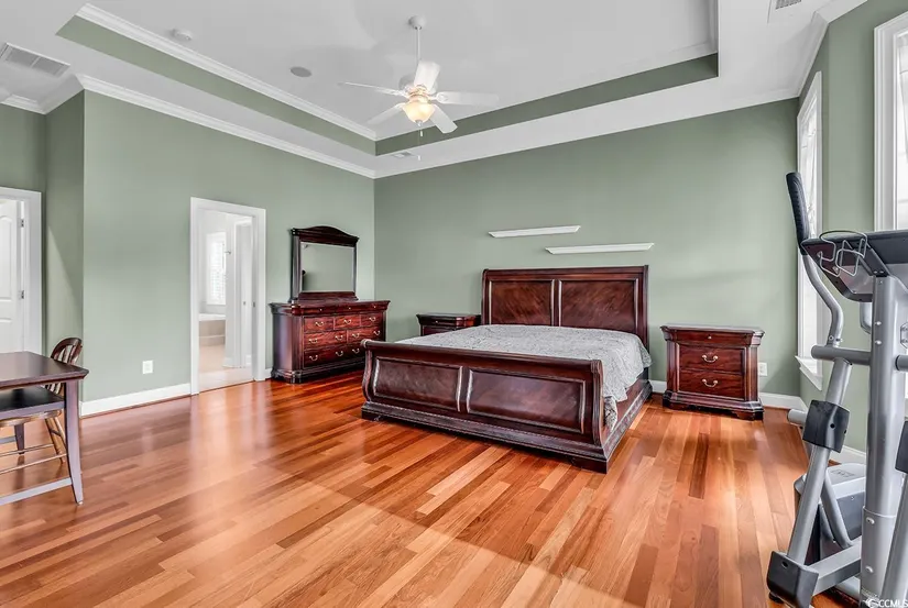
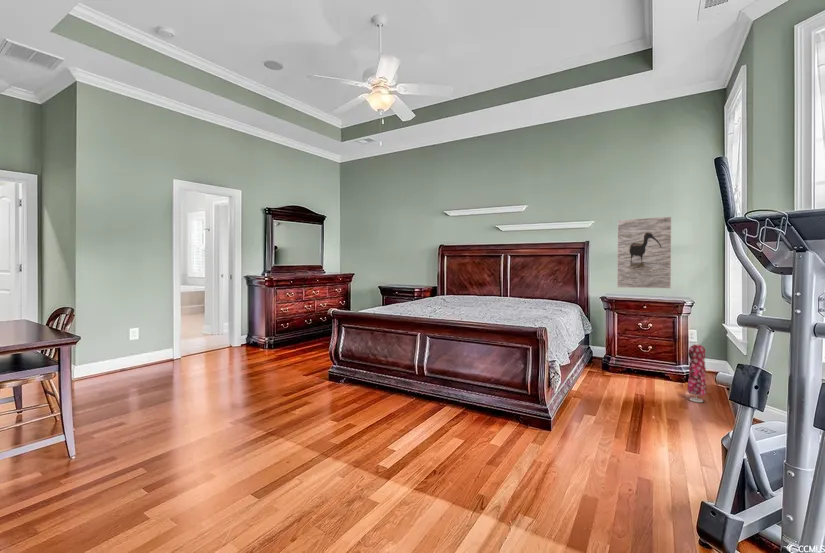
+ dress (697, 371)
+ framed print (643, 253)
